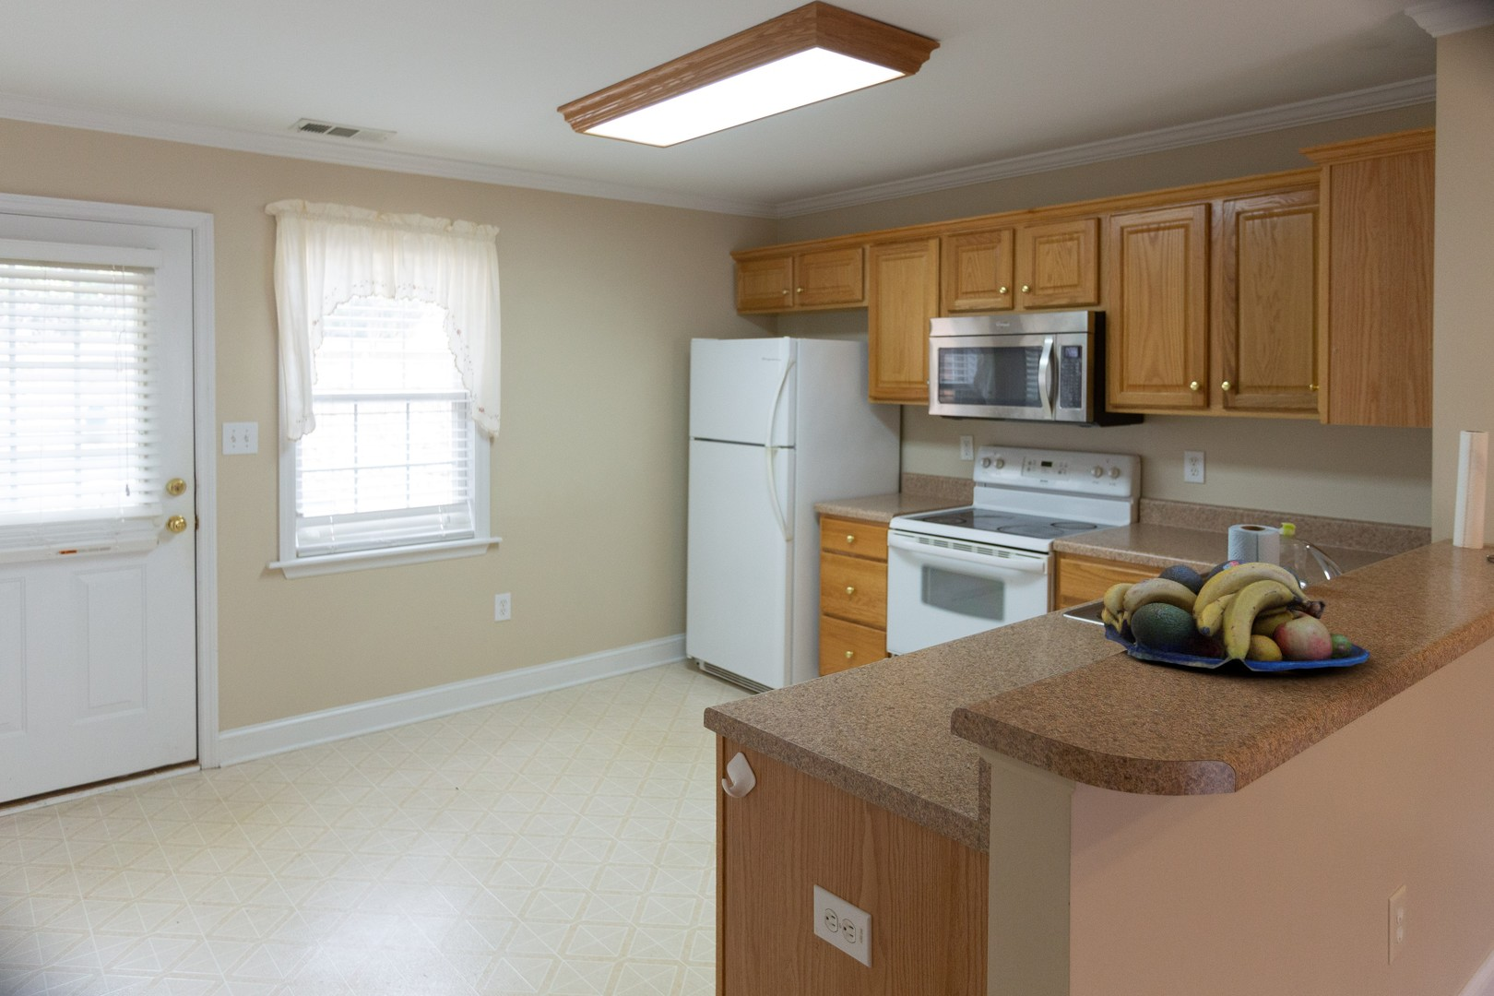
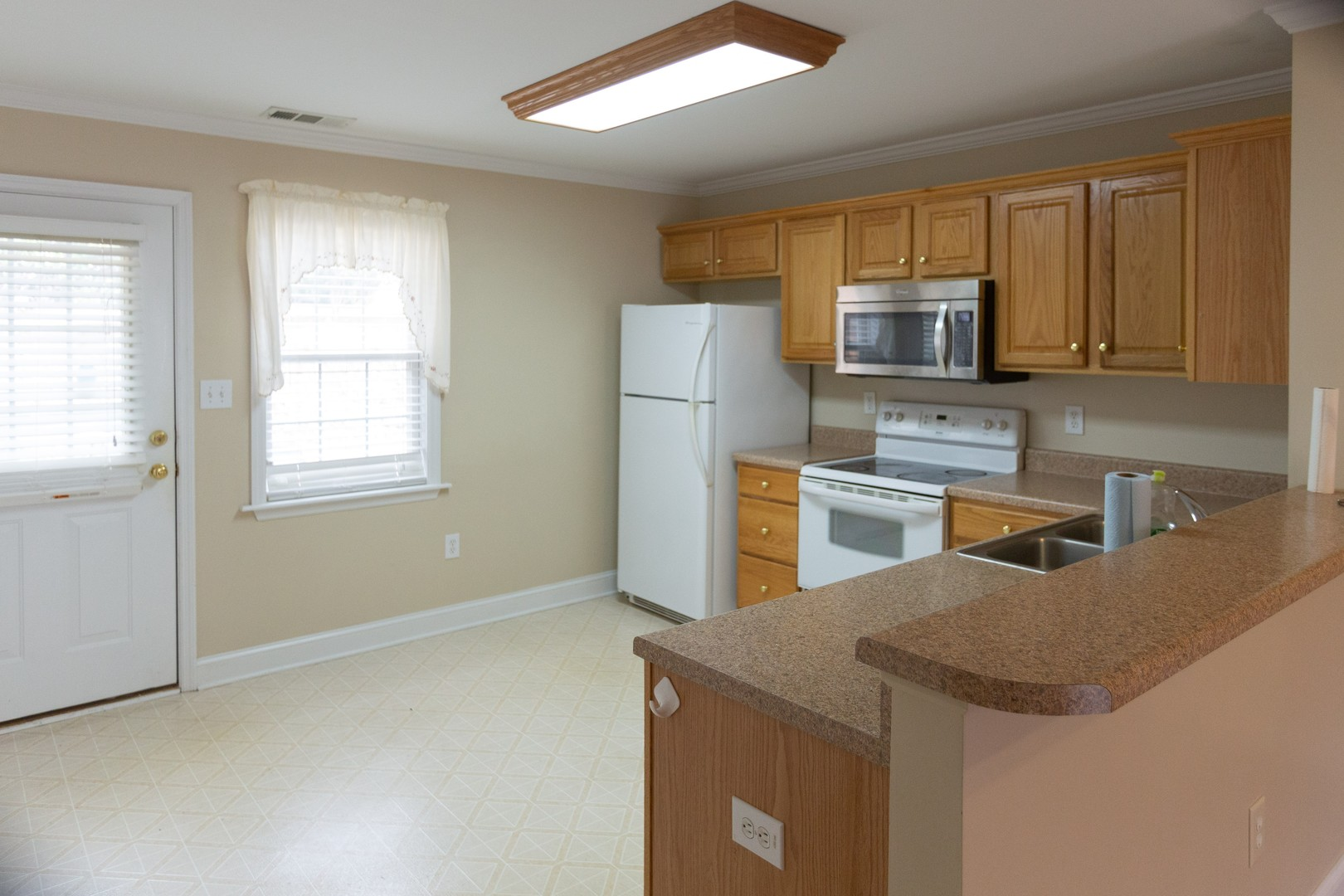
- fruit bowl (1232, 604)
